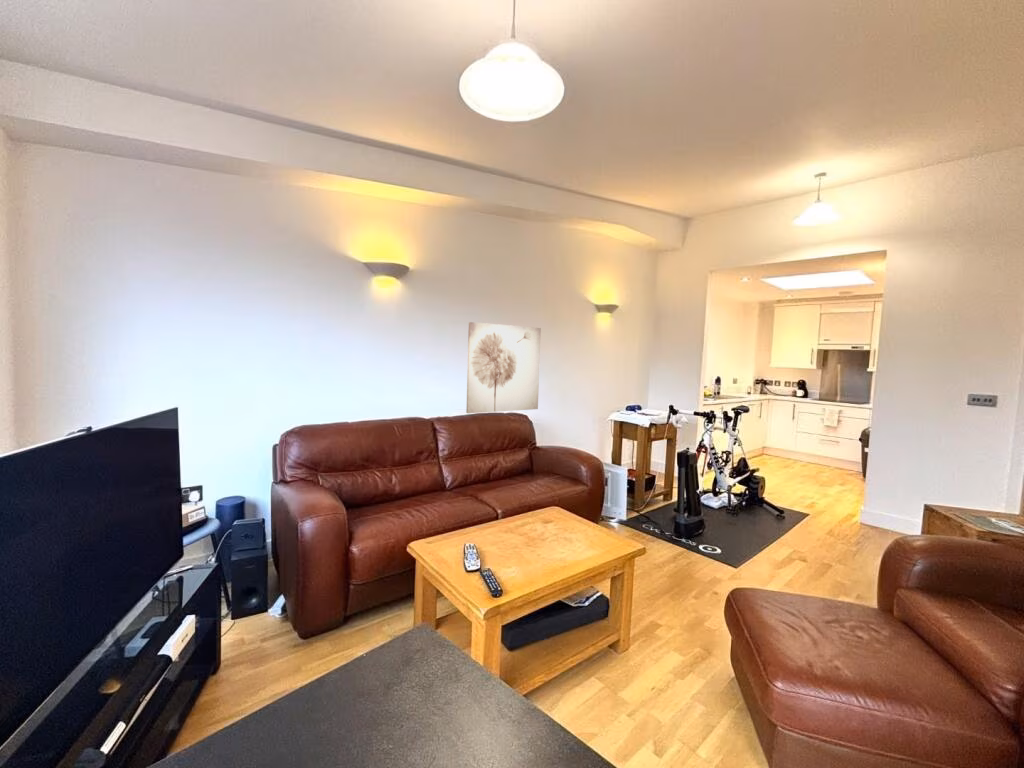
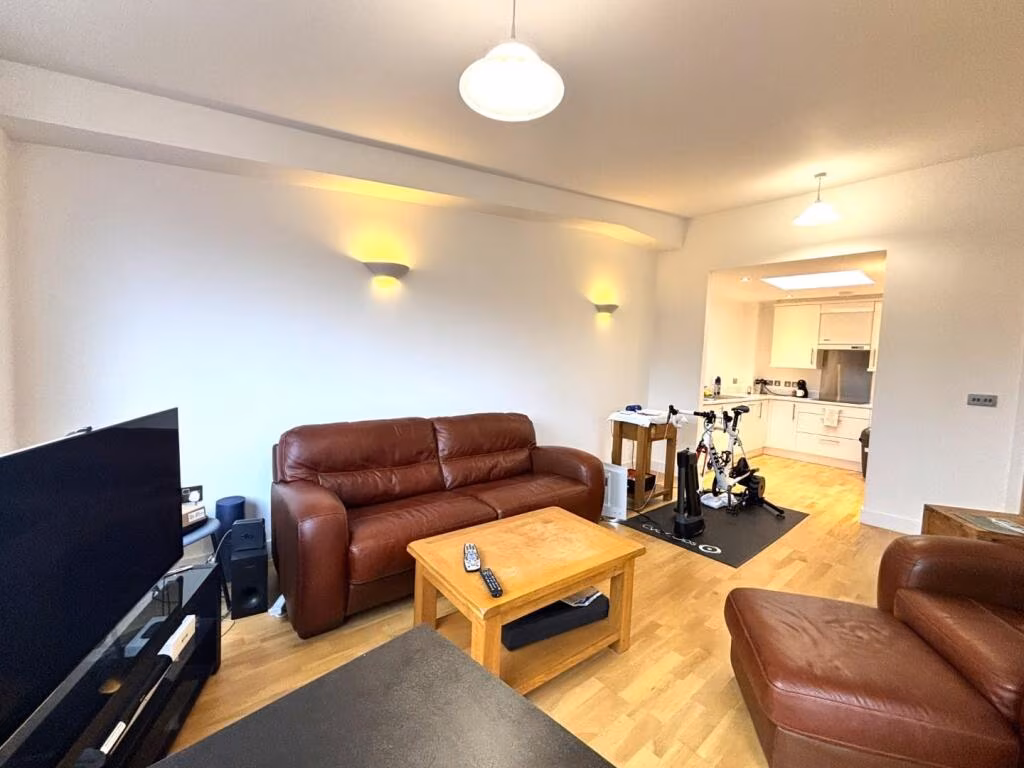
- wall art (505, 368)
